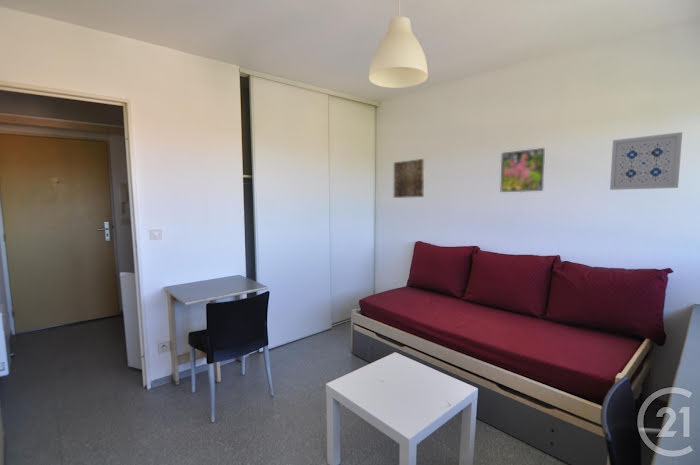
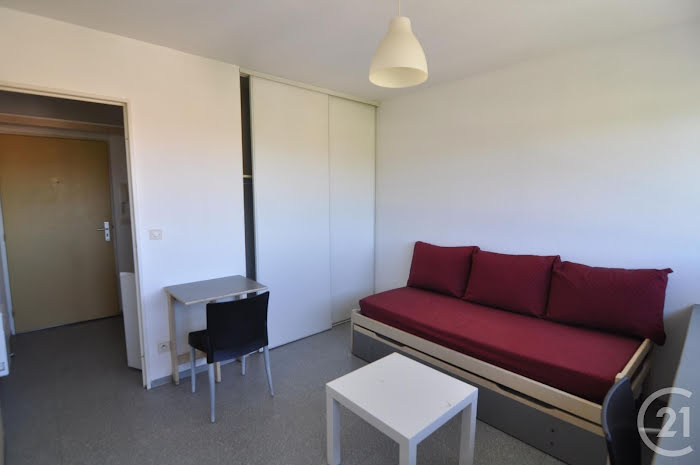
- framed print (521, 171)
- wall art (643, 162)
- wall art (408, 179)
